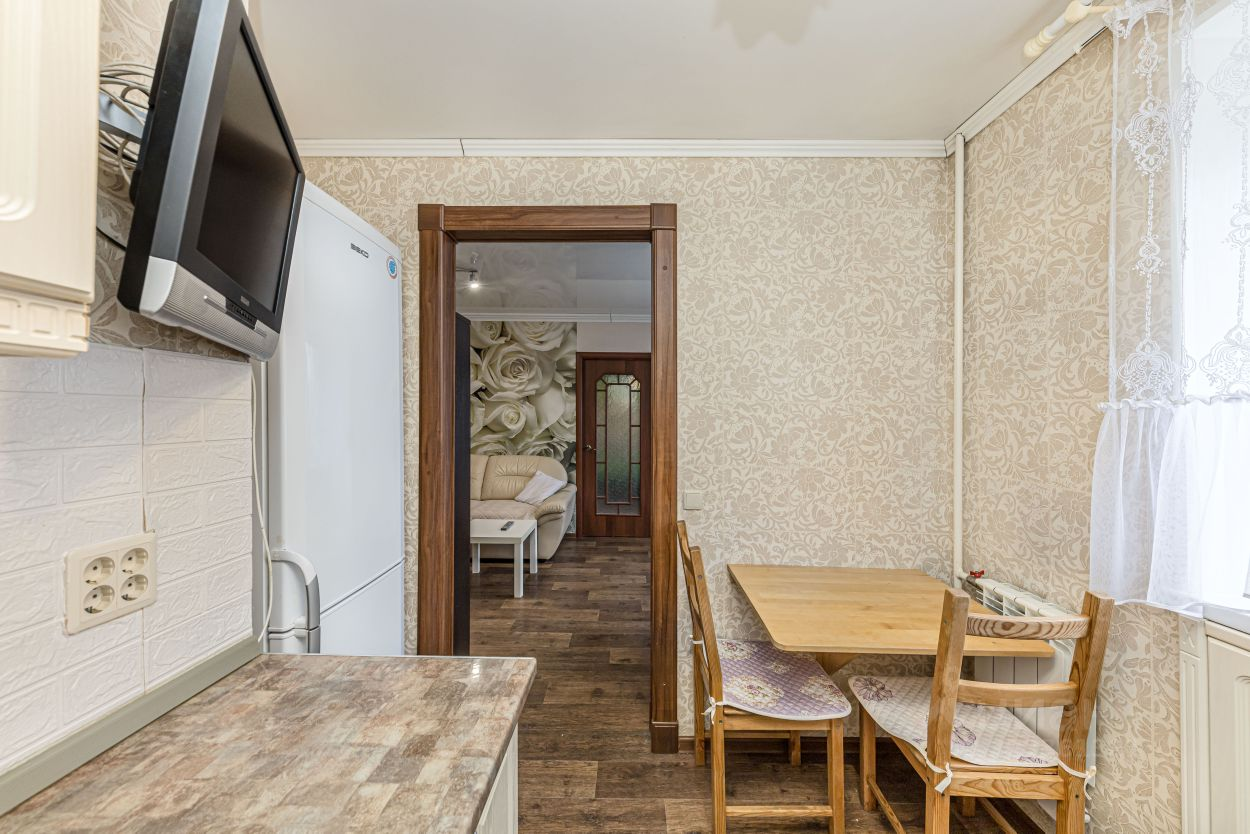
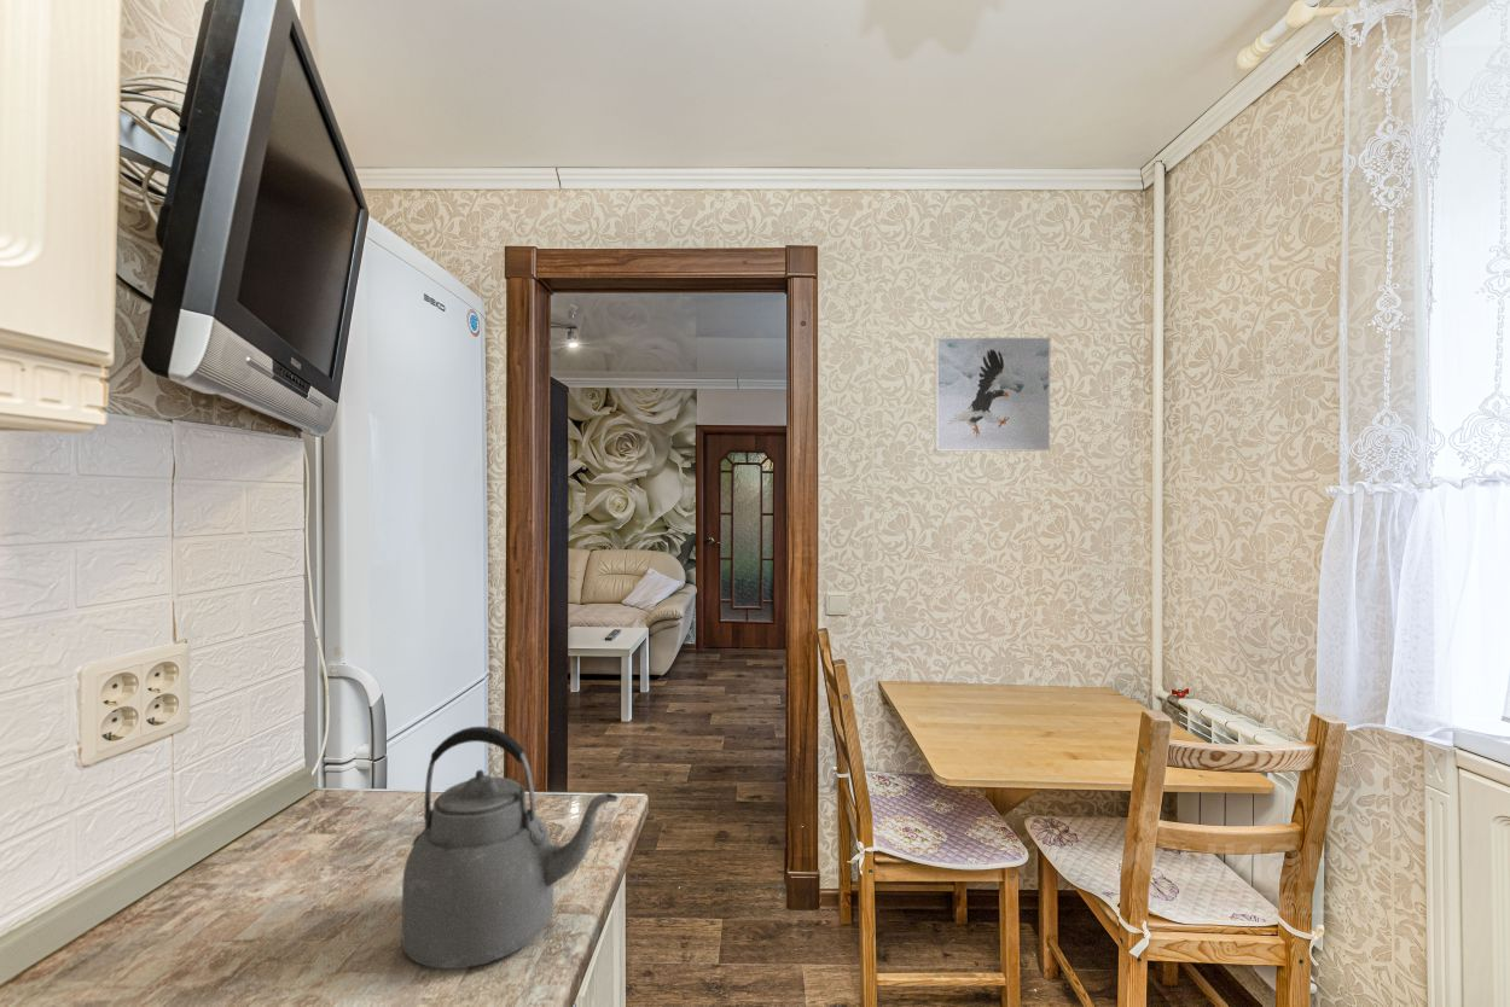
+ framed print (992, 394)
+ kettle (513, 826)
